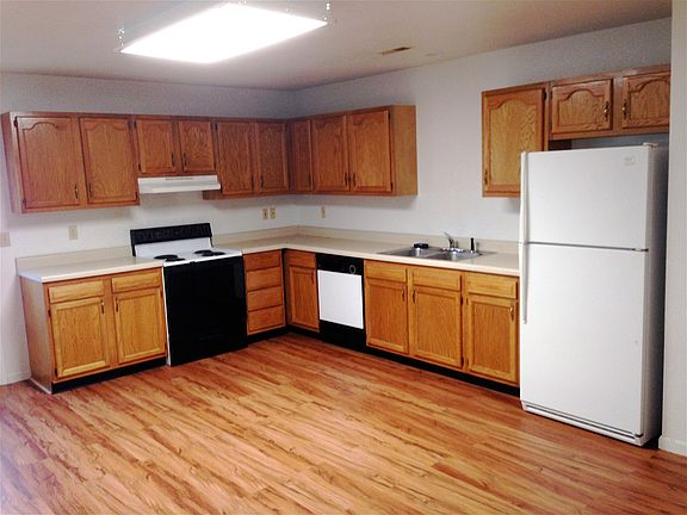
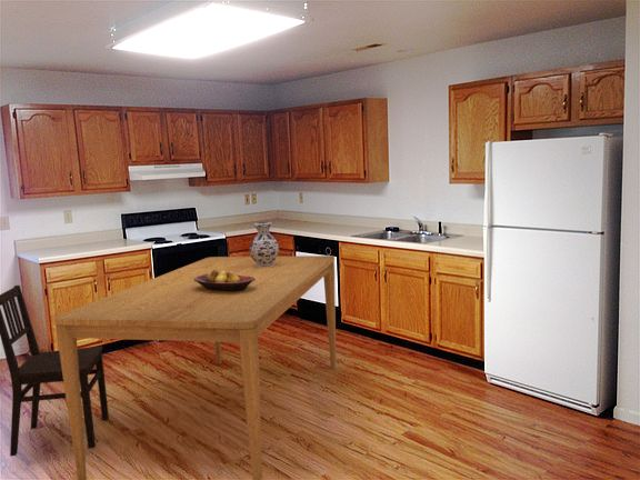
+ vase (263, 243)
+ dining table (229, 341)
+ dining chair (54, 363)
+ fruit bowl (223, 279)
